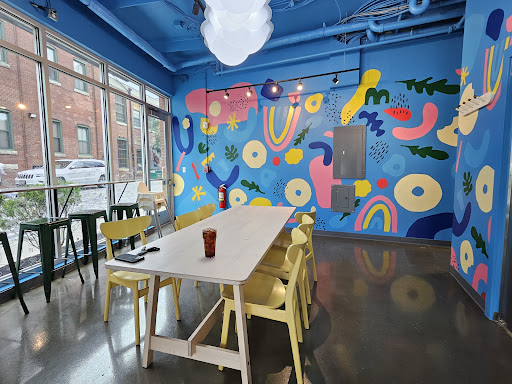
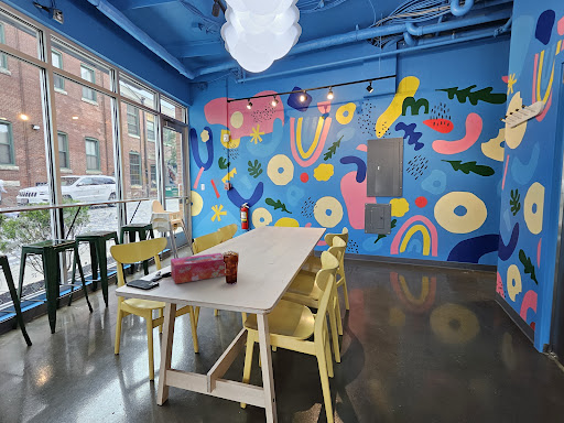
+ tissue box (199, 267)
